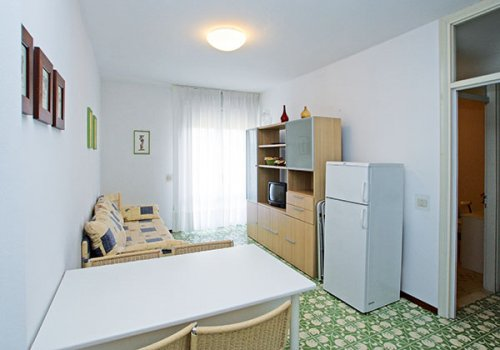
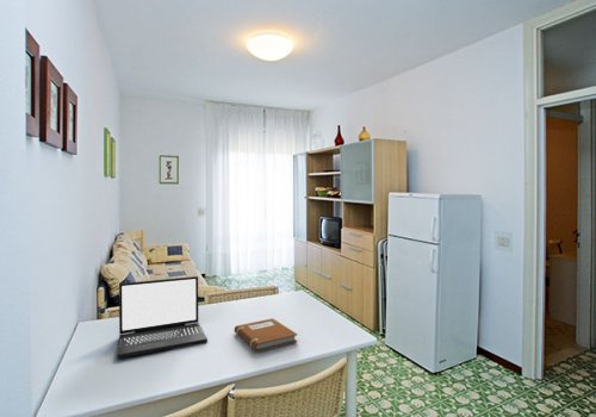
+ laptop (162, 312)
+ notebook (263, 332)
